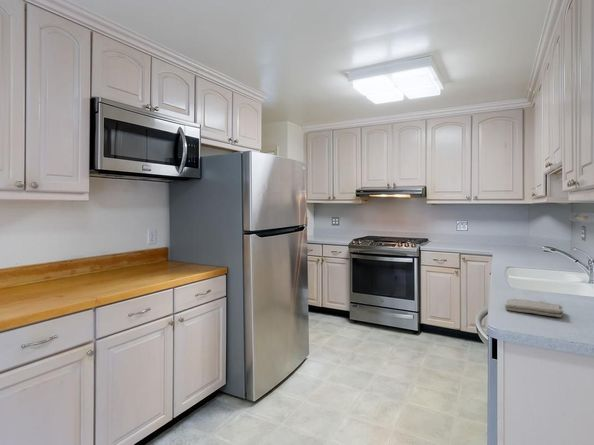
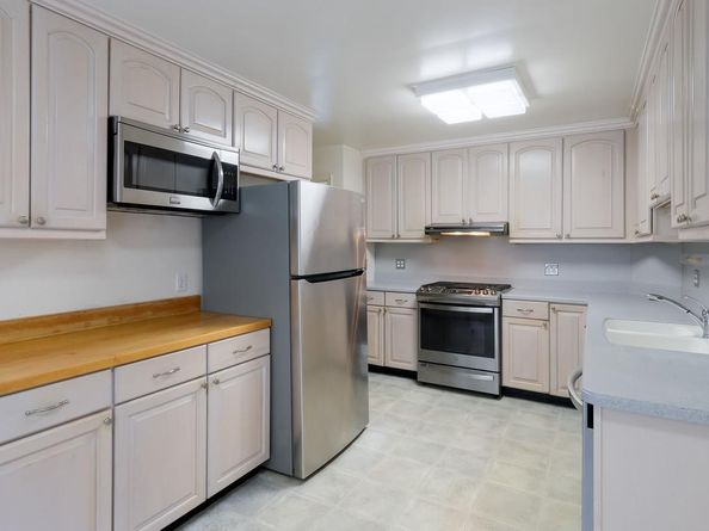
- washcloth (533, 306)
